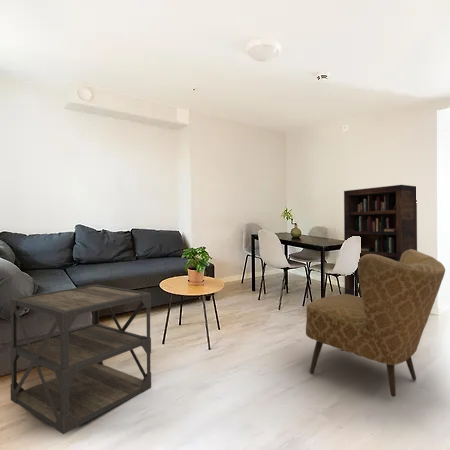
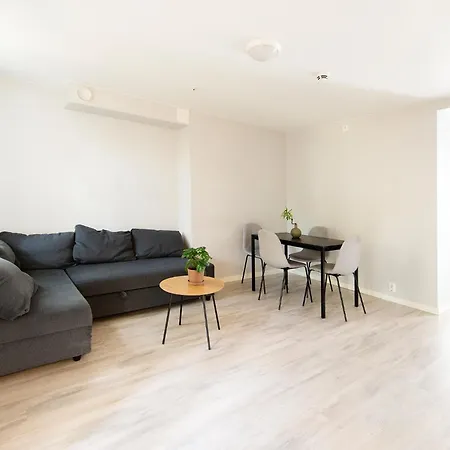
- armchair (371, 312)
- side table (83, 344)
- bookcase (378, 245)
